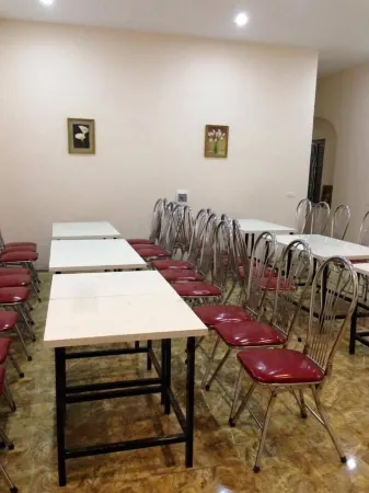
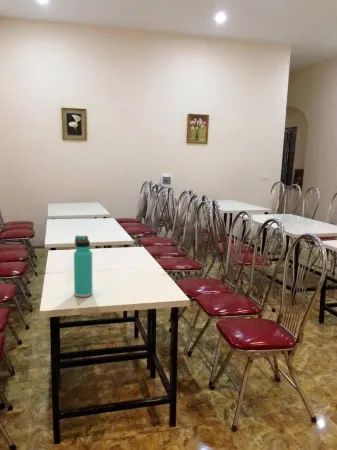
+ thermos bottle (83, 265)
